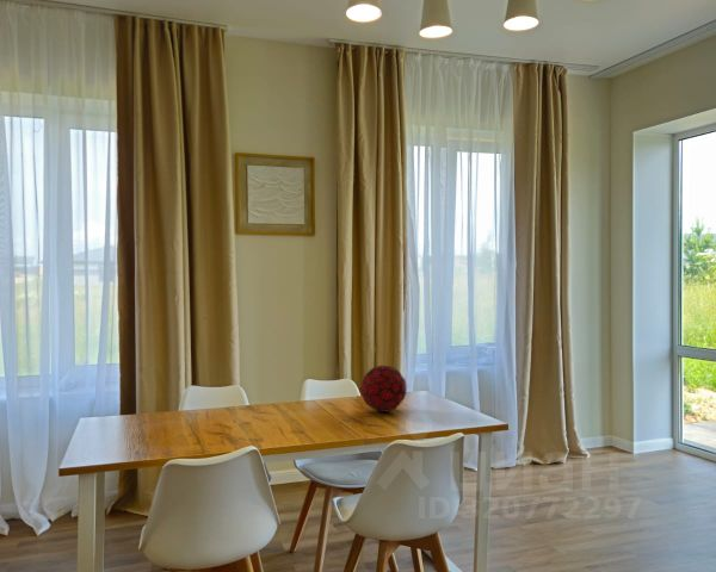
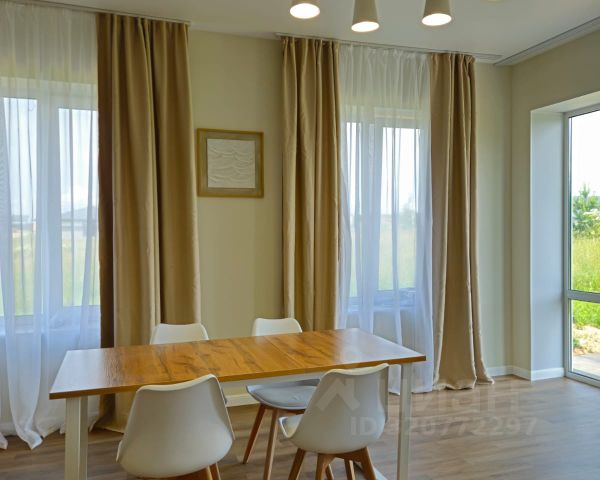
- decorative orb (383, 388)
